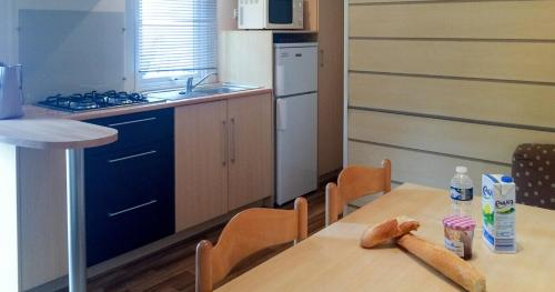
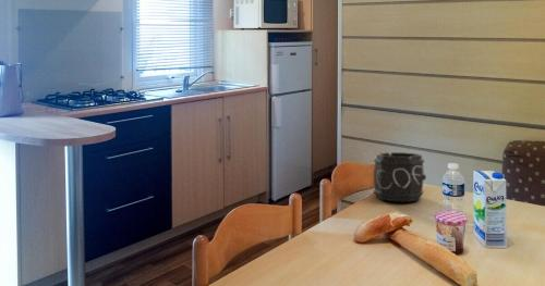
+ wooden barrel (399, 176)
